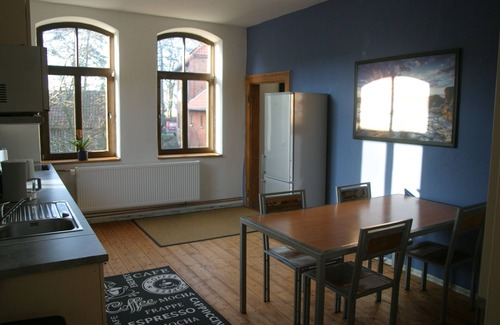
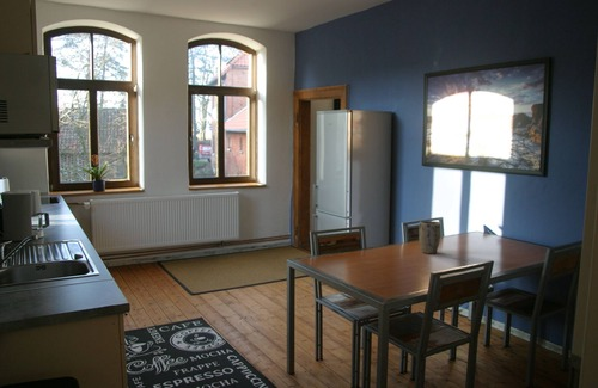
+ plant pot (429, 236)
